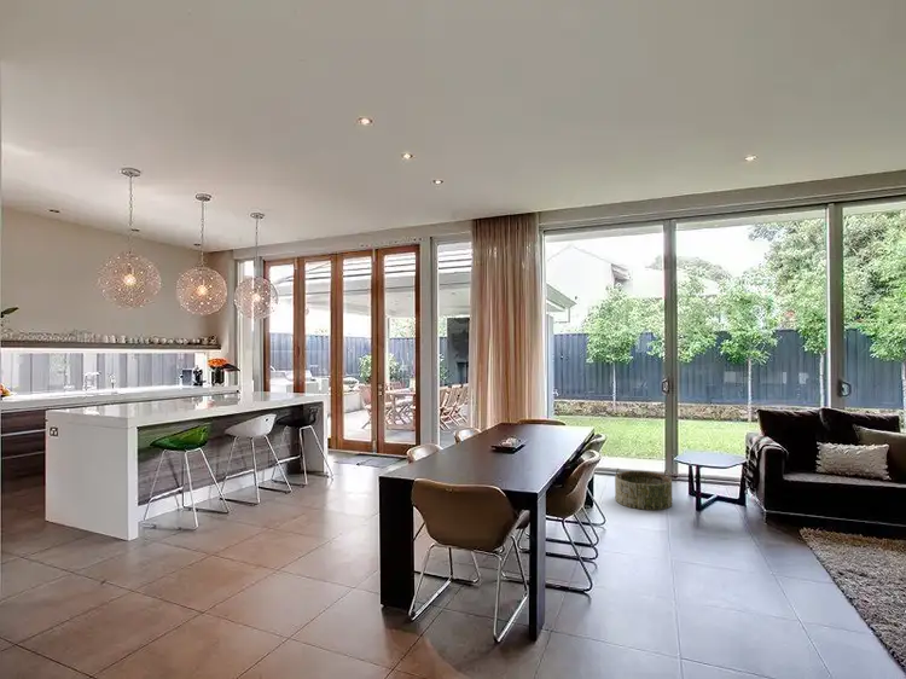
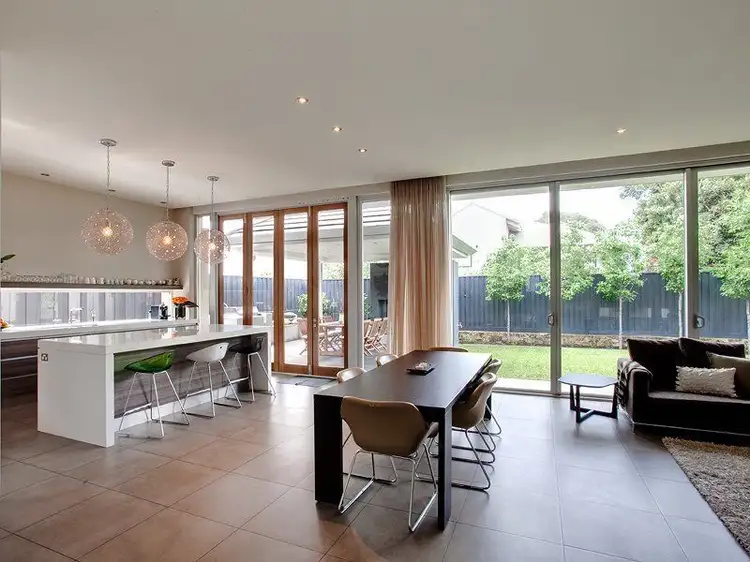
- basket (643, 484)
